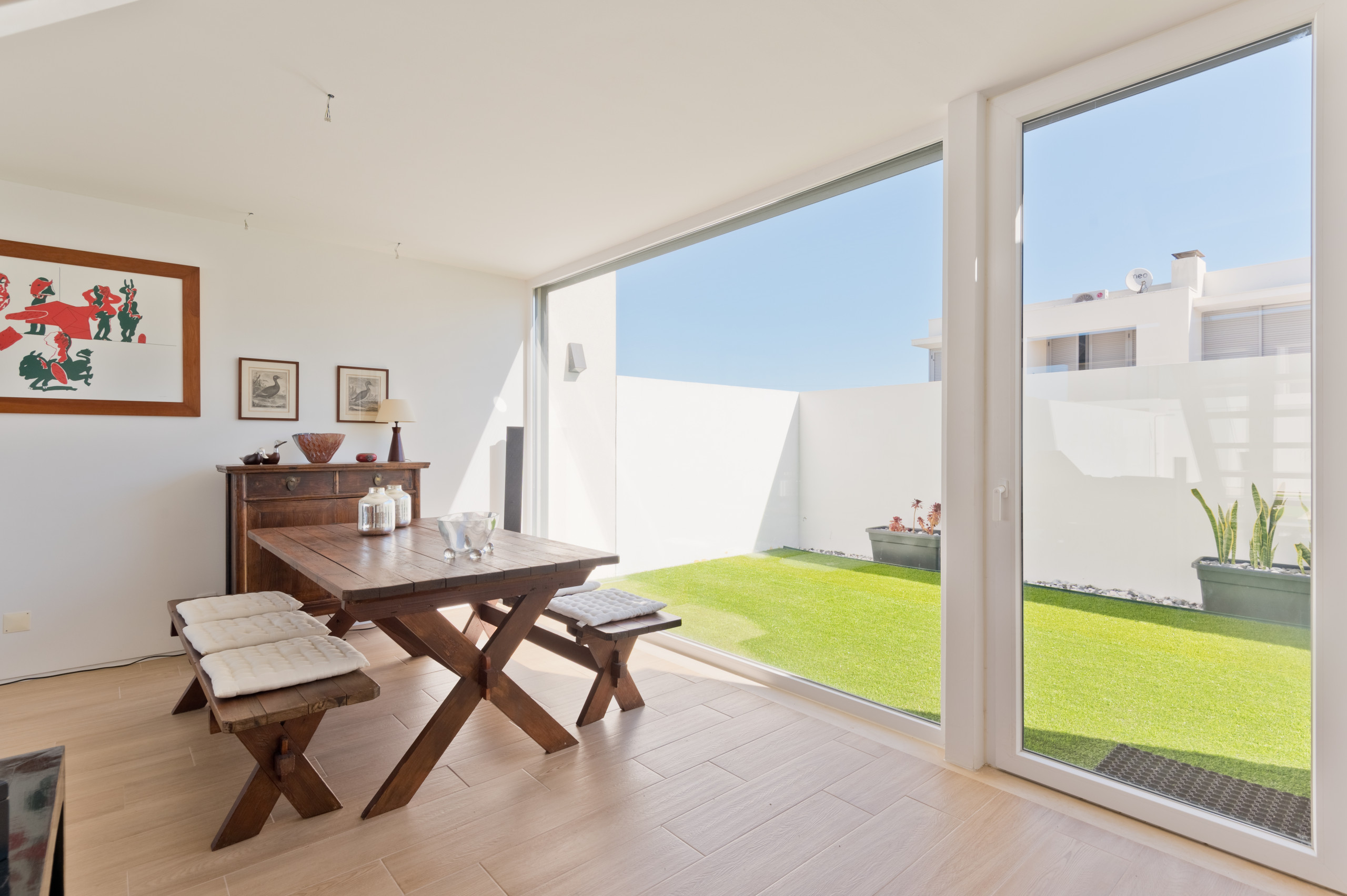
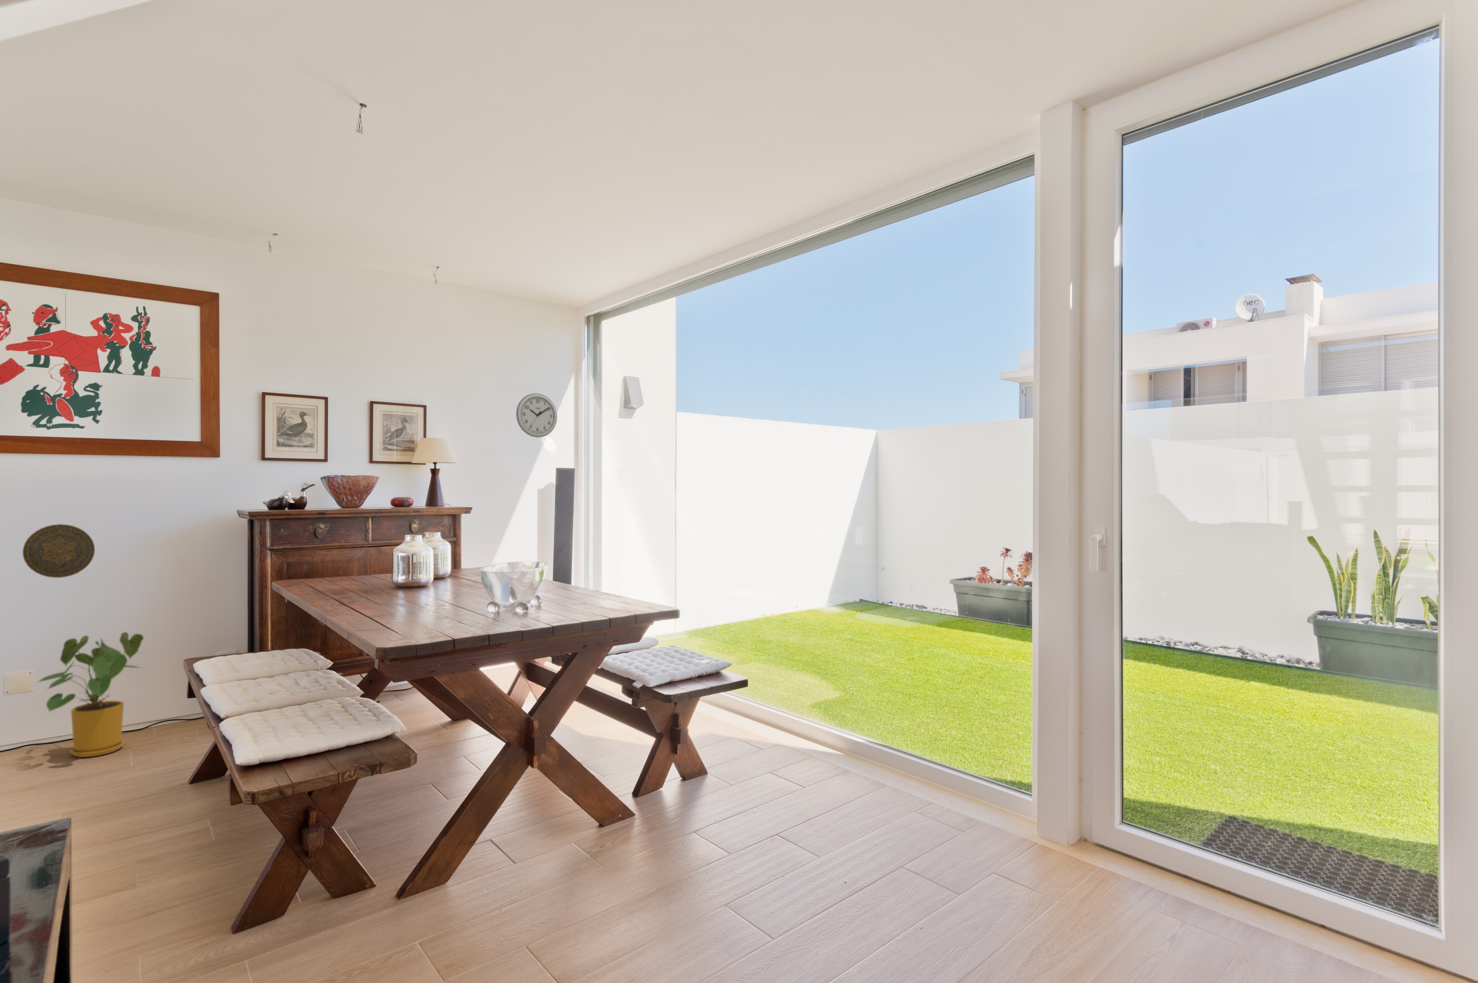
+ wall clock (537, 415)
+ house plant (93, 694)
+ decorative plate (59, 551)
